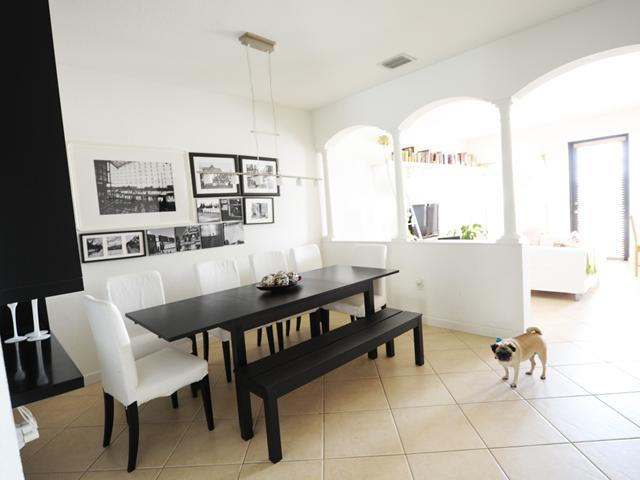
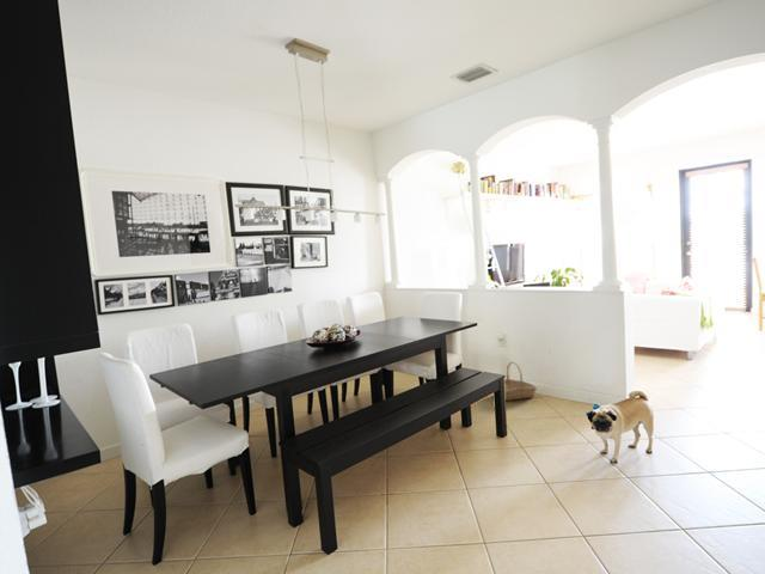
+ basket (514, 380)
